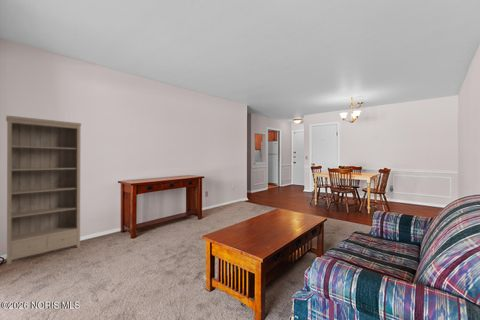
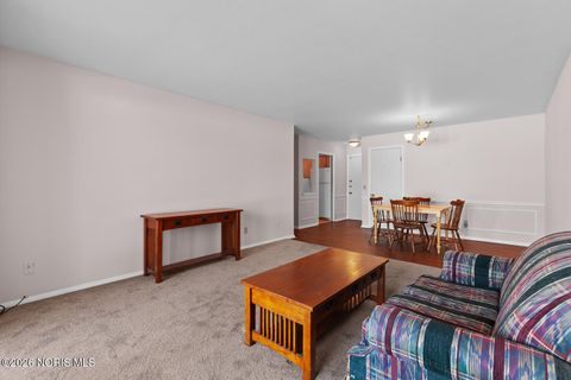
- bookshelf (45, 186)
